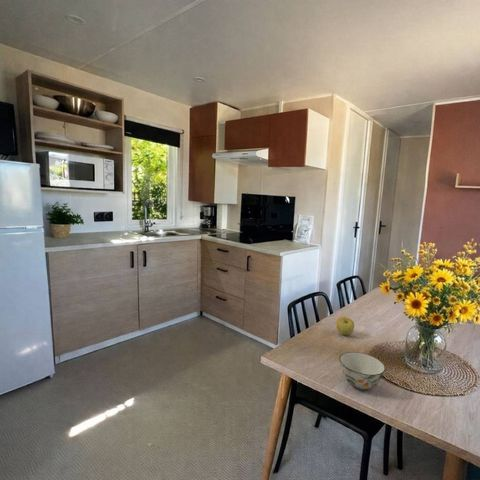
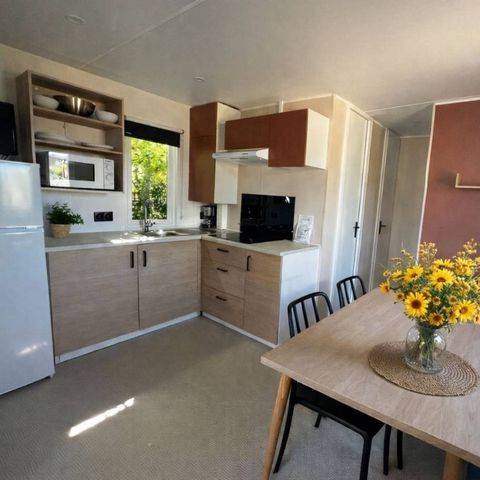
- apple (345, 326)
- soup bowl (360, 373)
